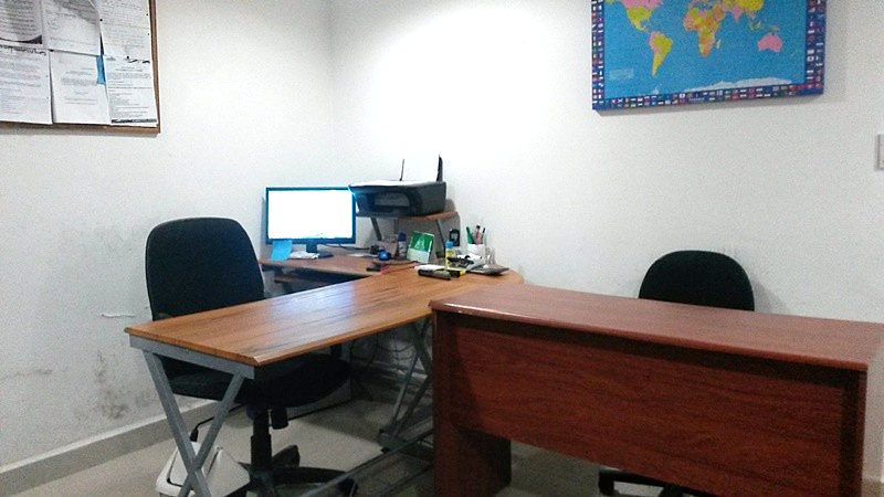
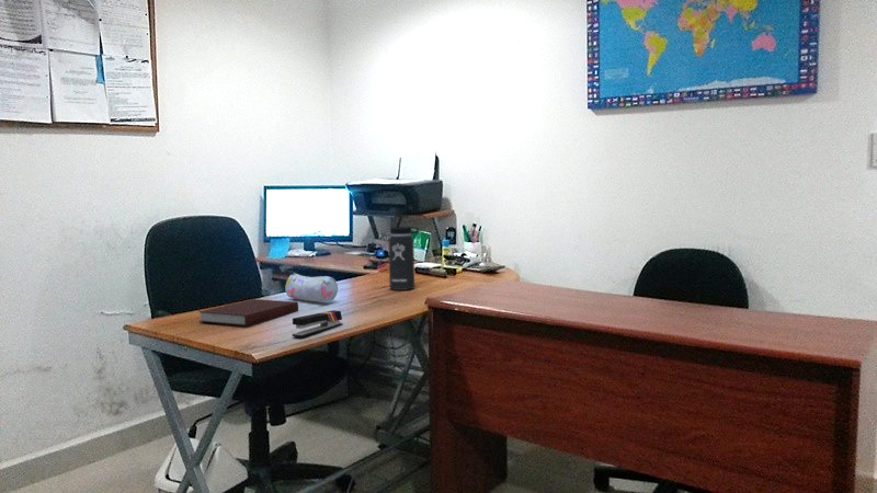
+ thermos bottle (403, 252)
+ notebook (250, 311)
+ stapler (318, 321)
+ pencil case (311, 287)
